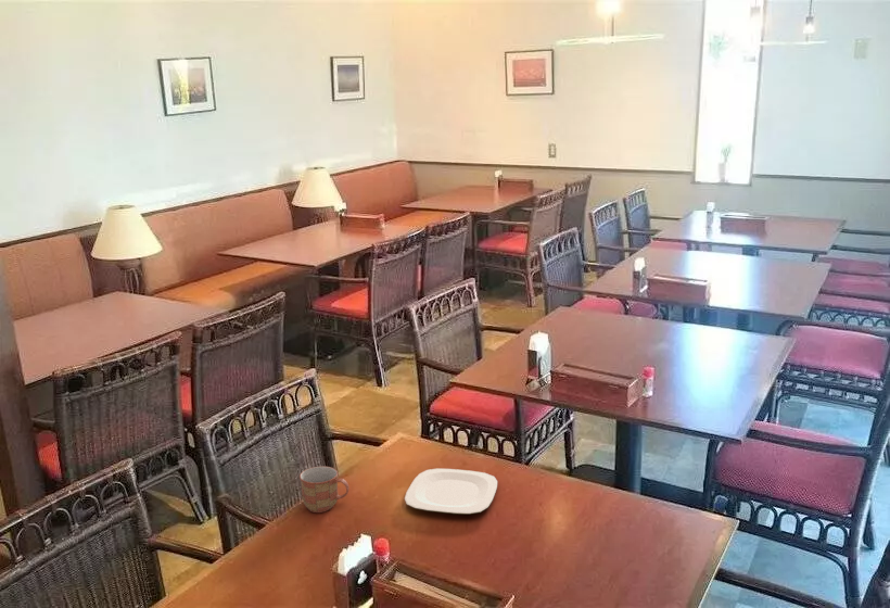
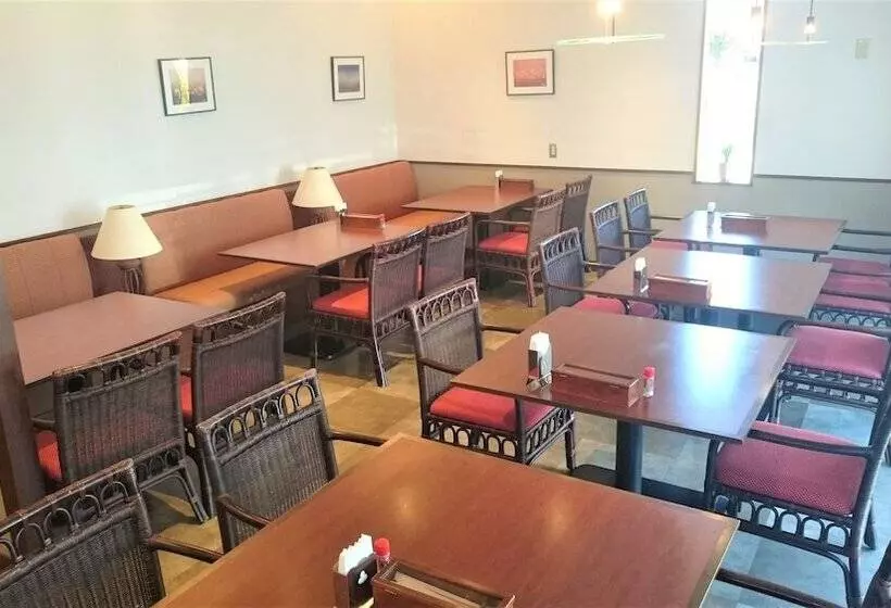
- plate (452, 492)
- mug (325, 490)
